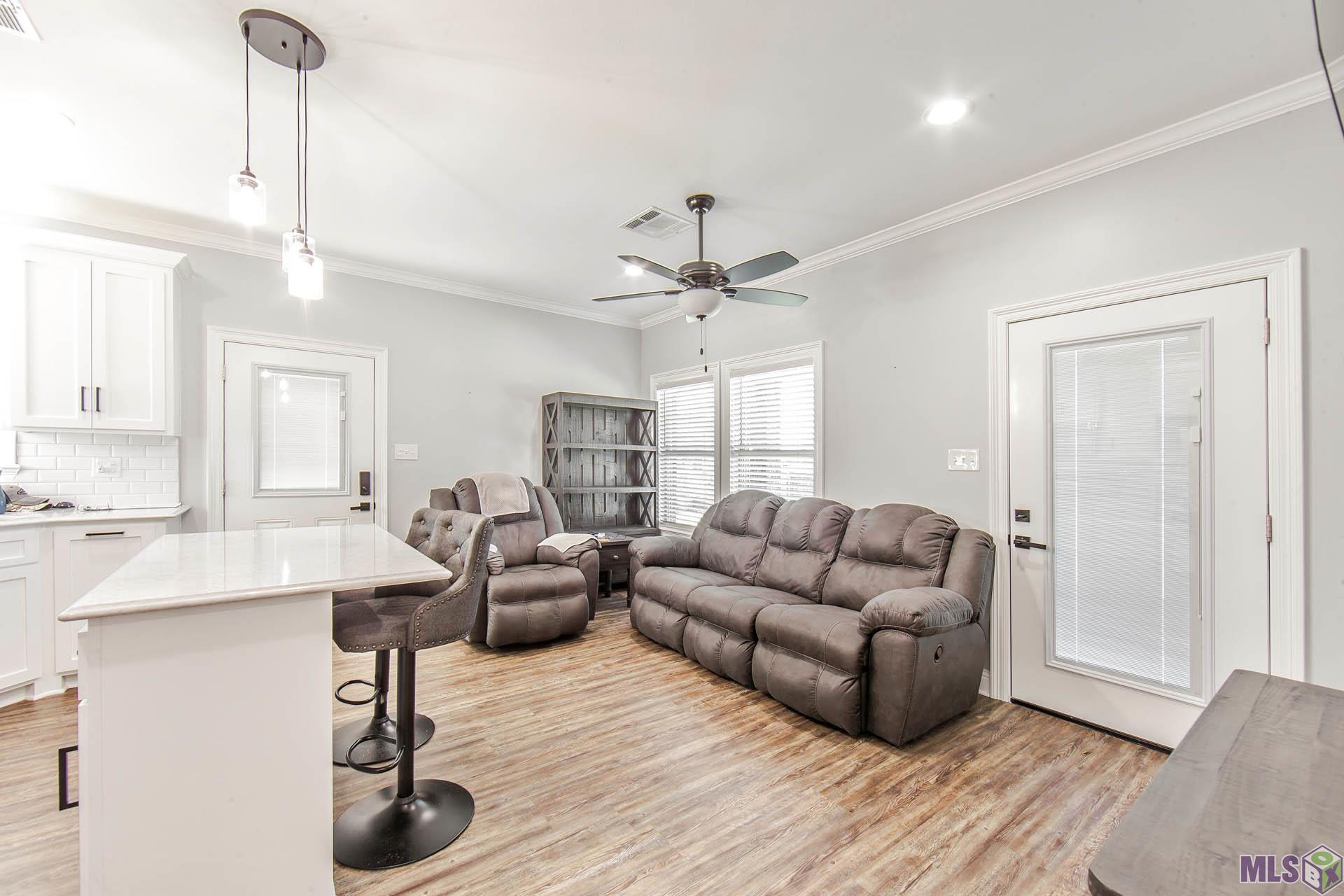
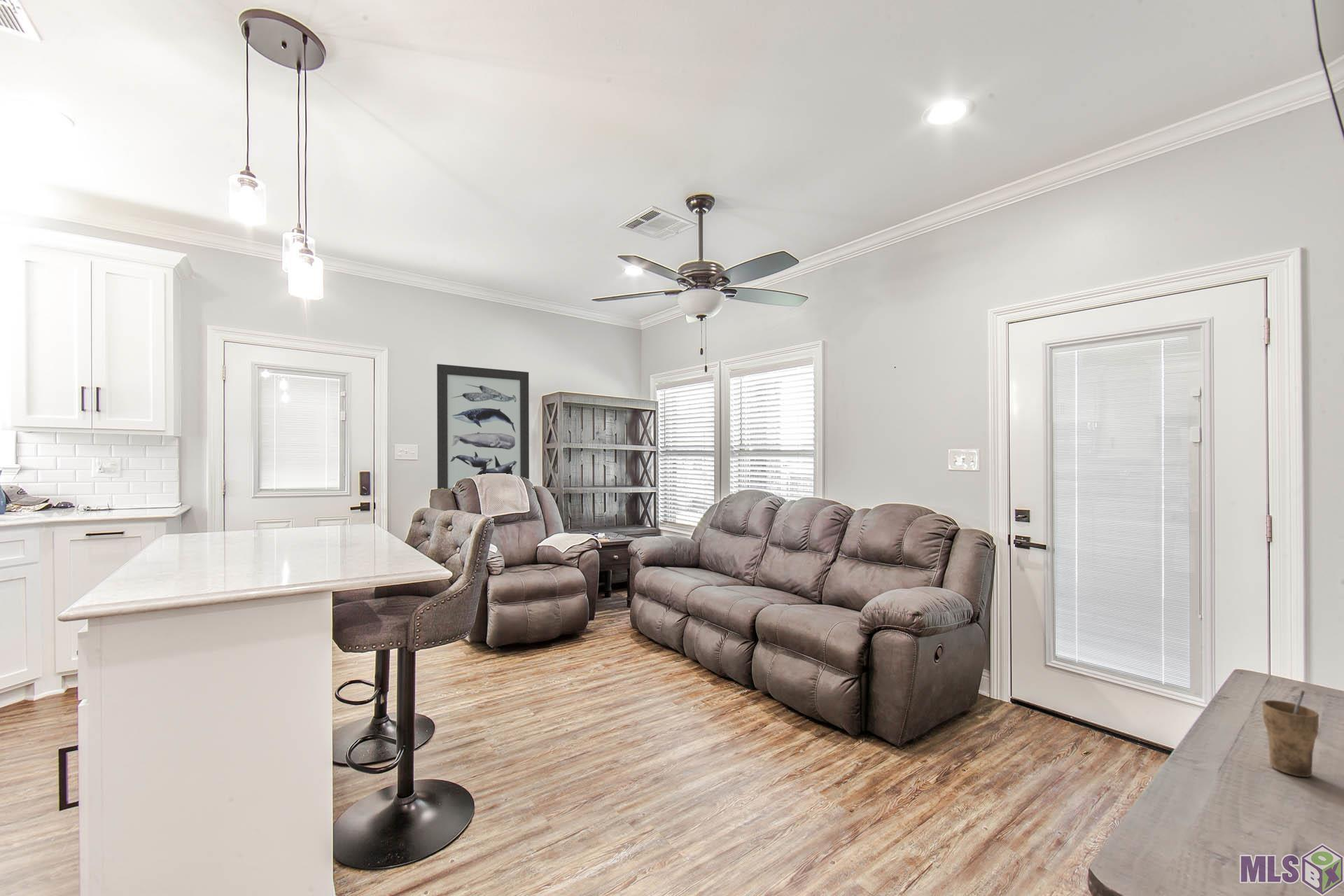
+ wall art (485, 432)
+ cup (1290, 731)
